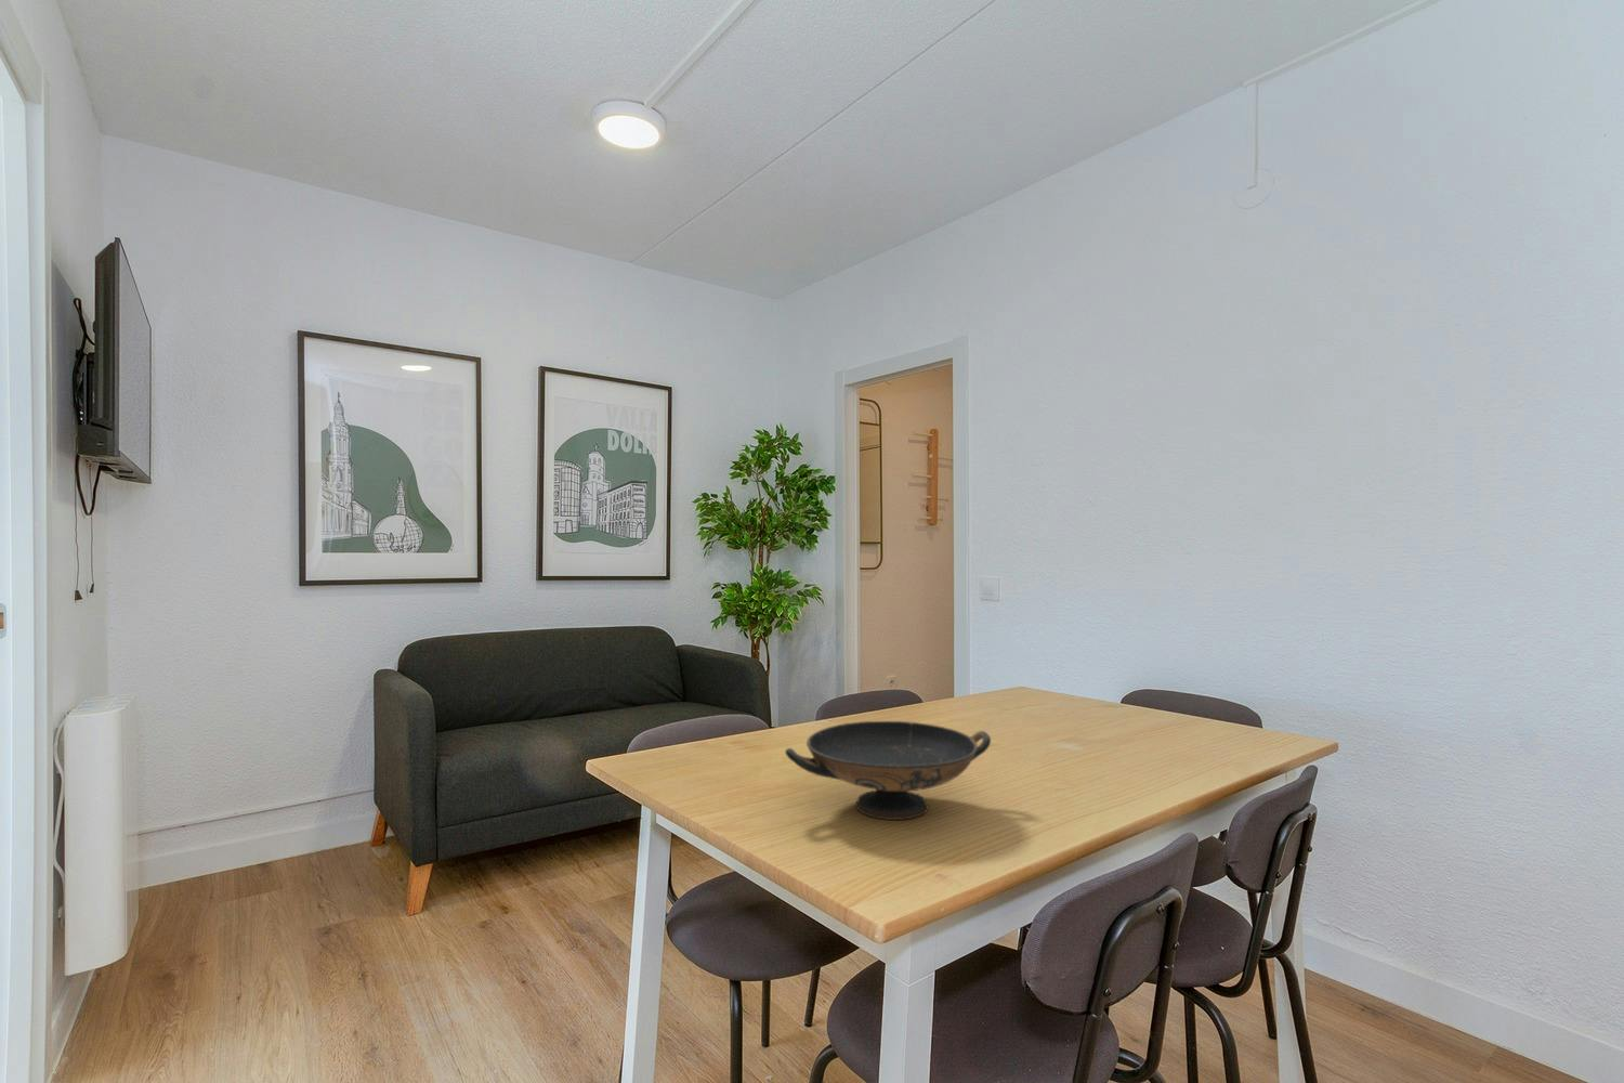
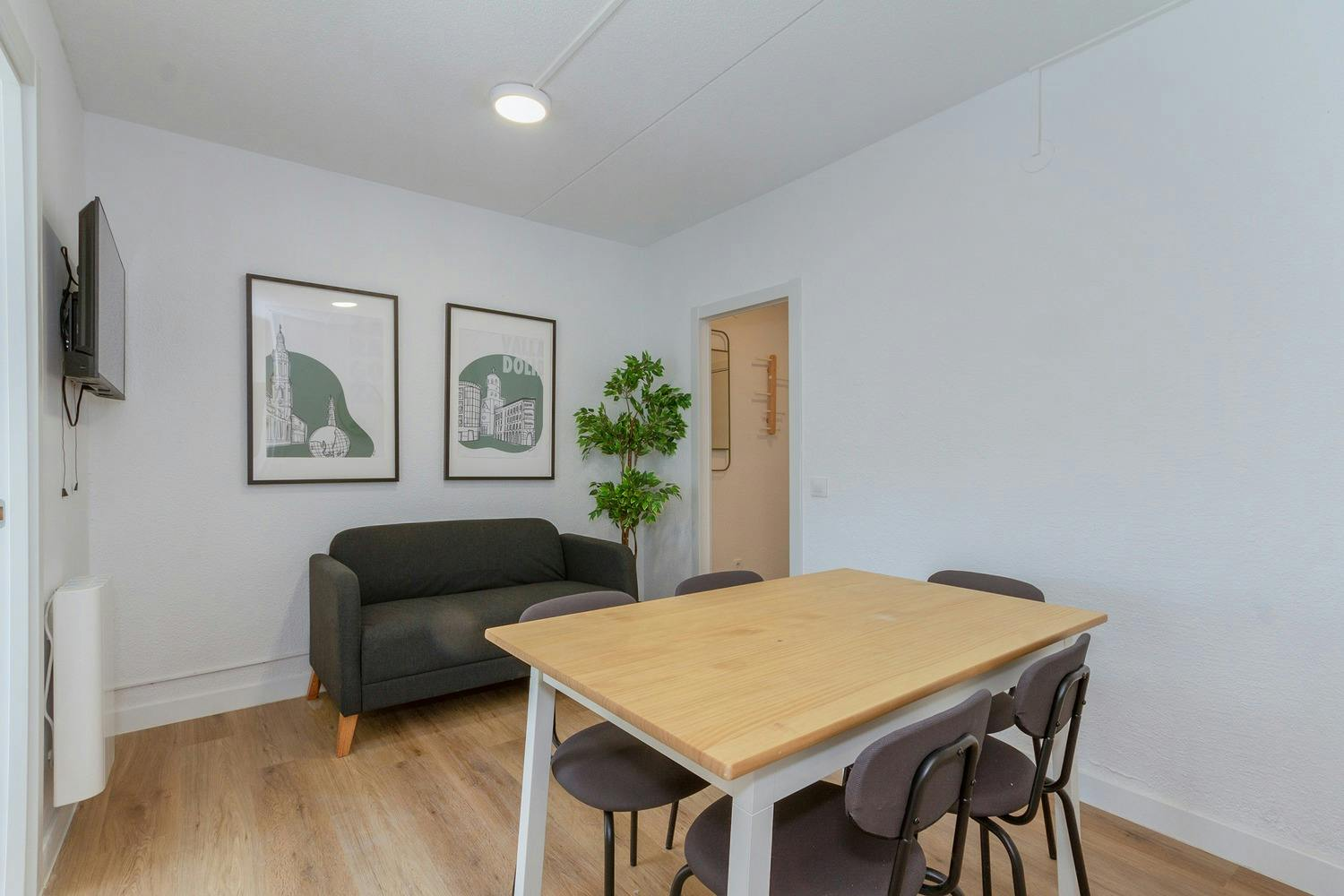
- decorative bowl (891, 772)
